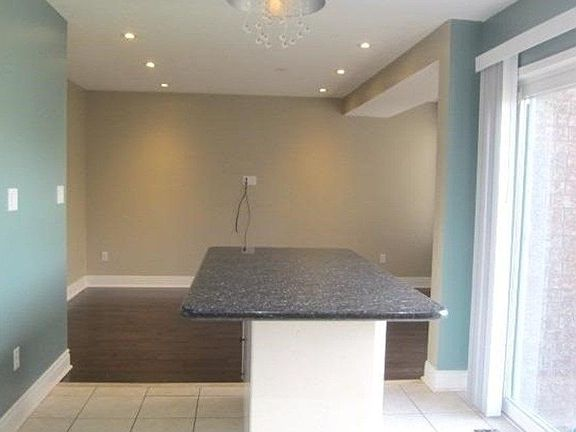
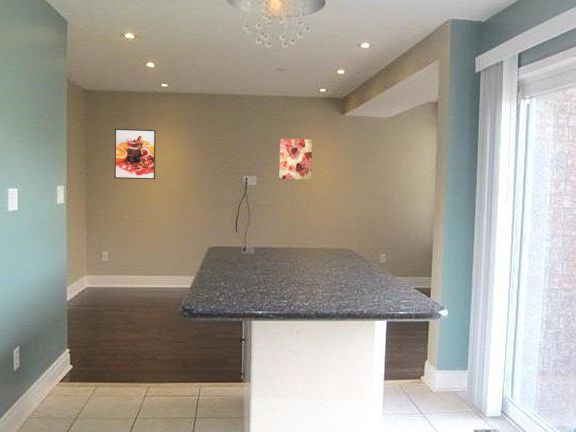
+ wall art (295, 159)
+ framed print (135, 154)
